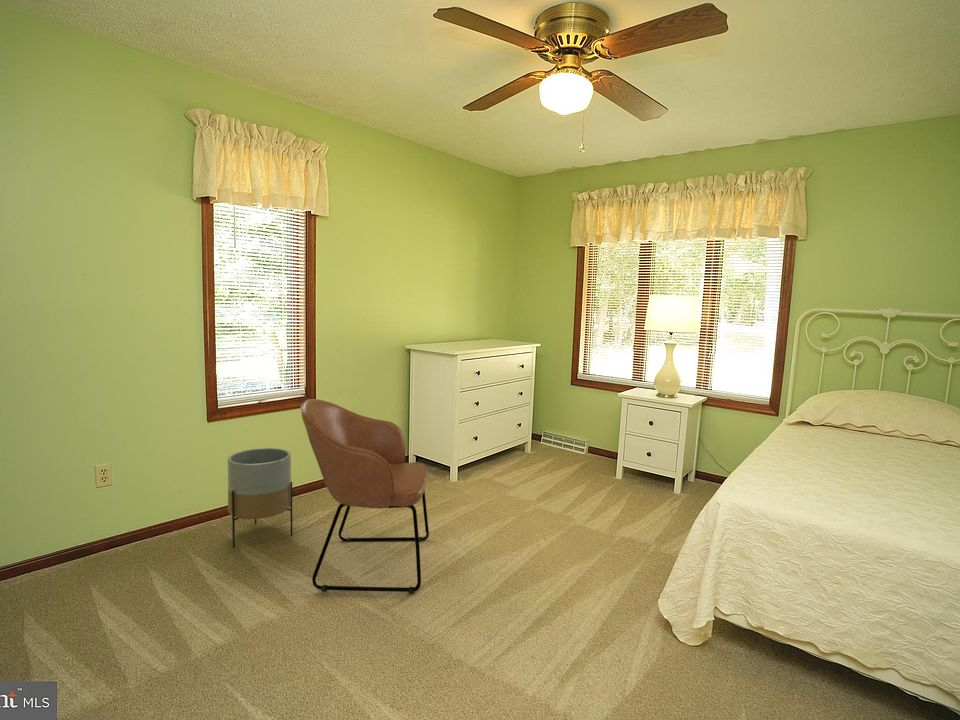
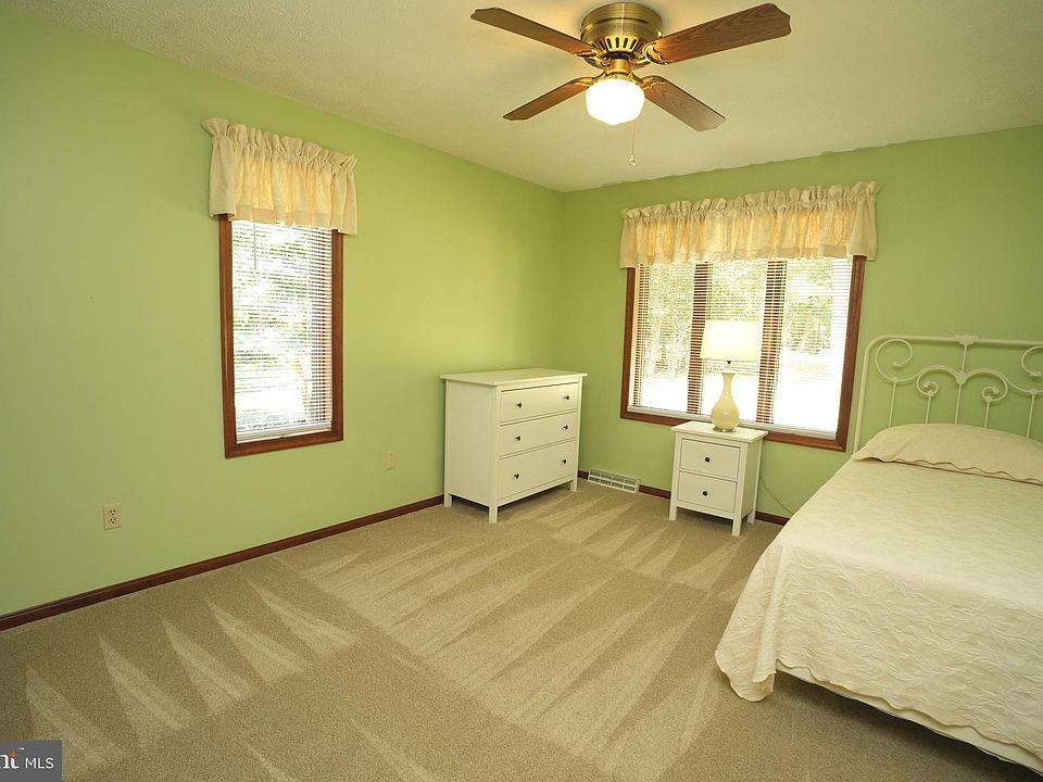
- planter (259, 495)
- chair (366, 484)
